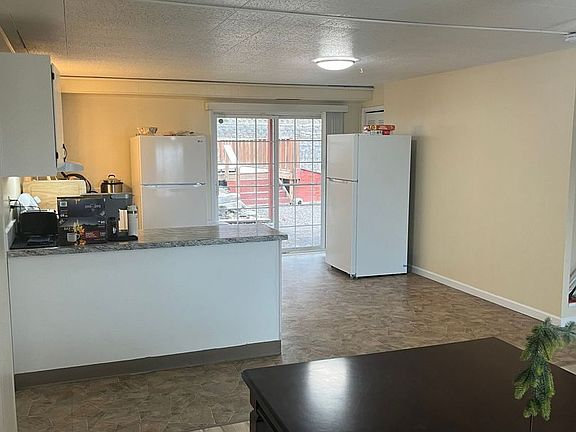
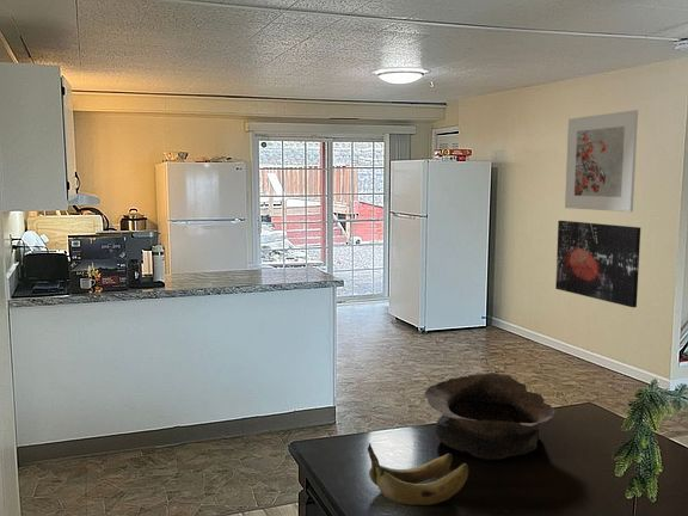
+ banana (419, 467)
+ bowl (489, 416)
+ wall art (594, 260)
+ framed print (598, 162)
